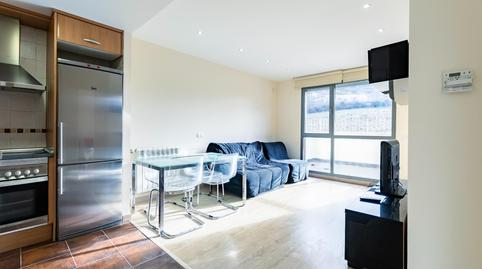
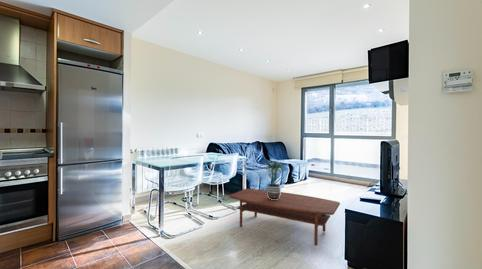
+ potted plant (274, 178)
+ coffee table (281, 213)
